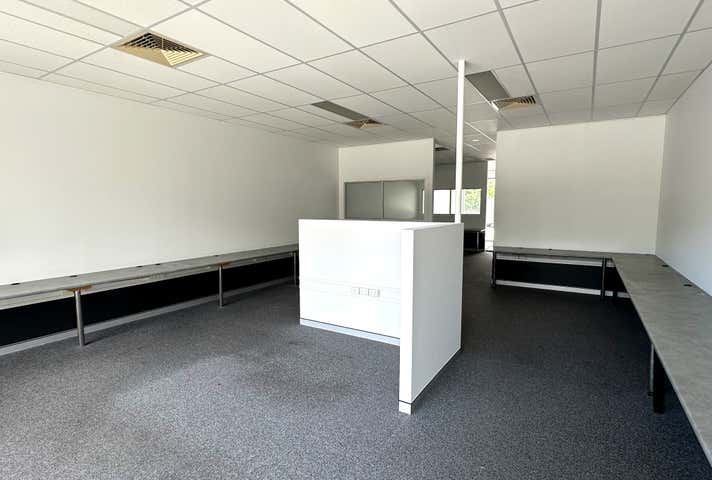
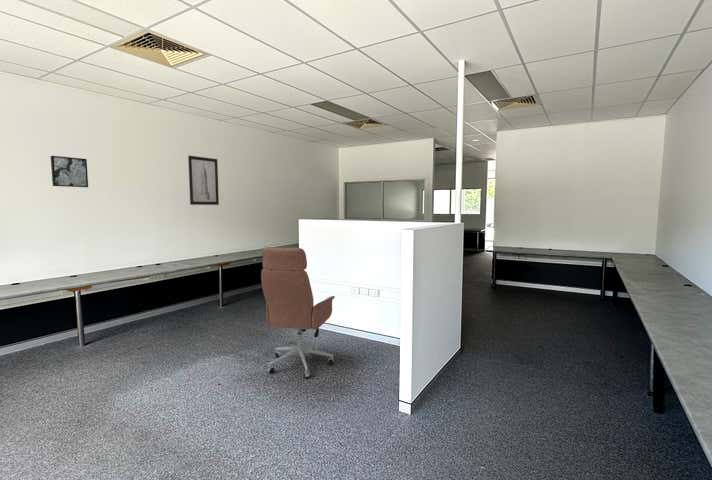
+ office chair (297, 305)
+ wall art (204, 181)
+ wall art (70, 172)
